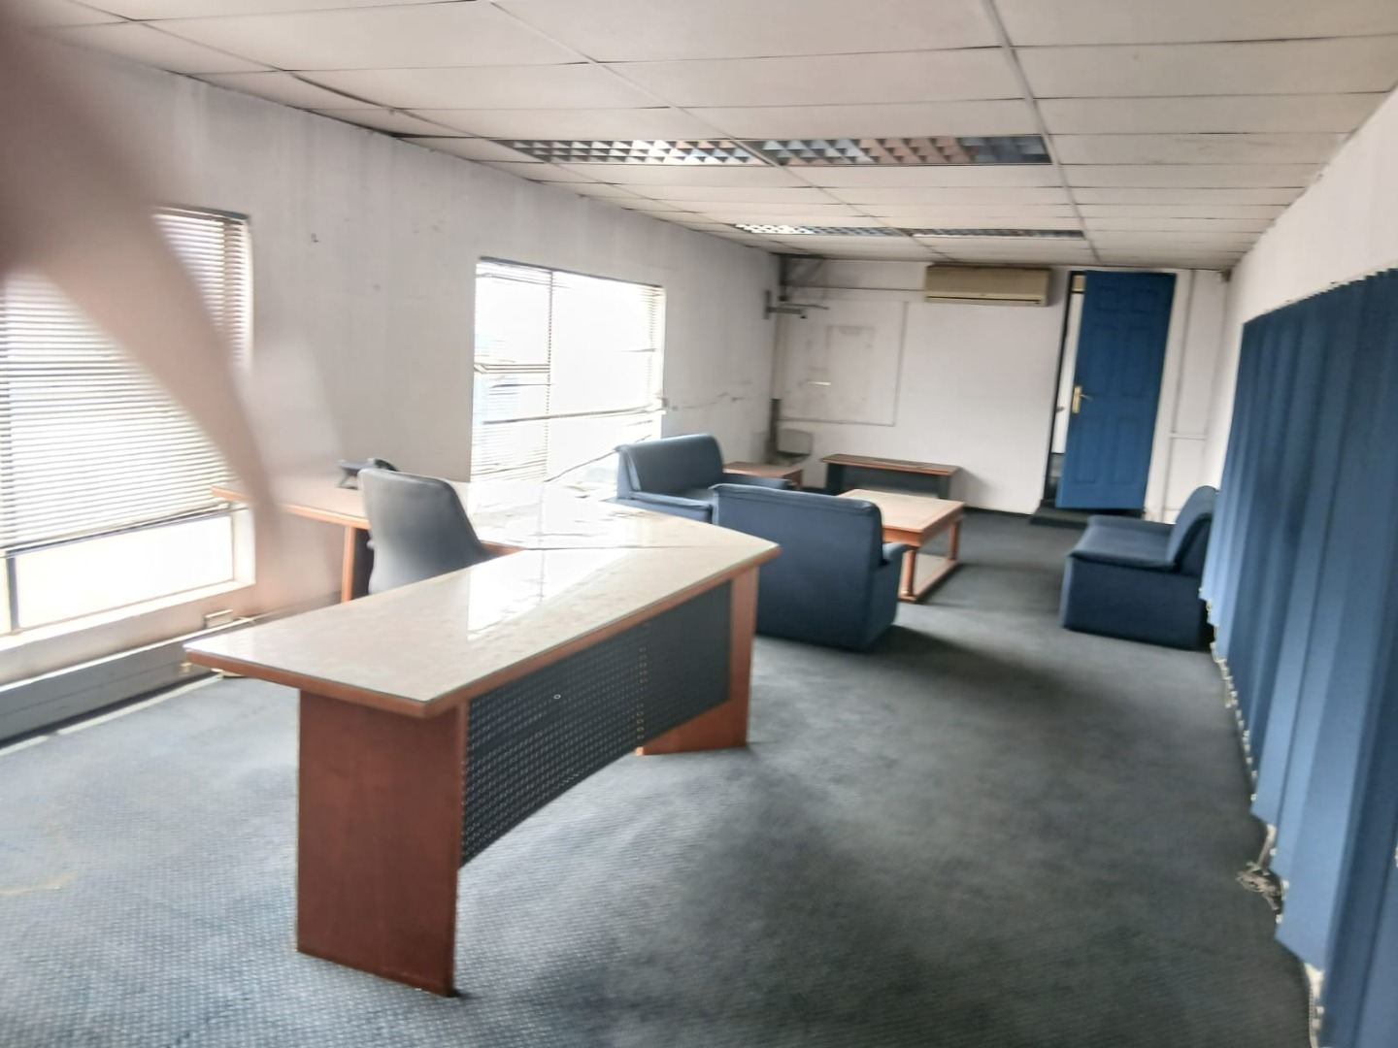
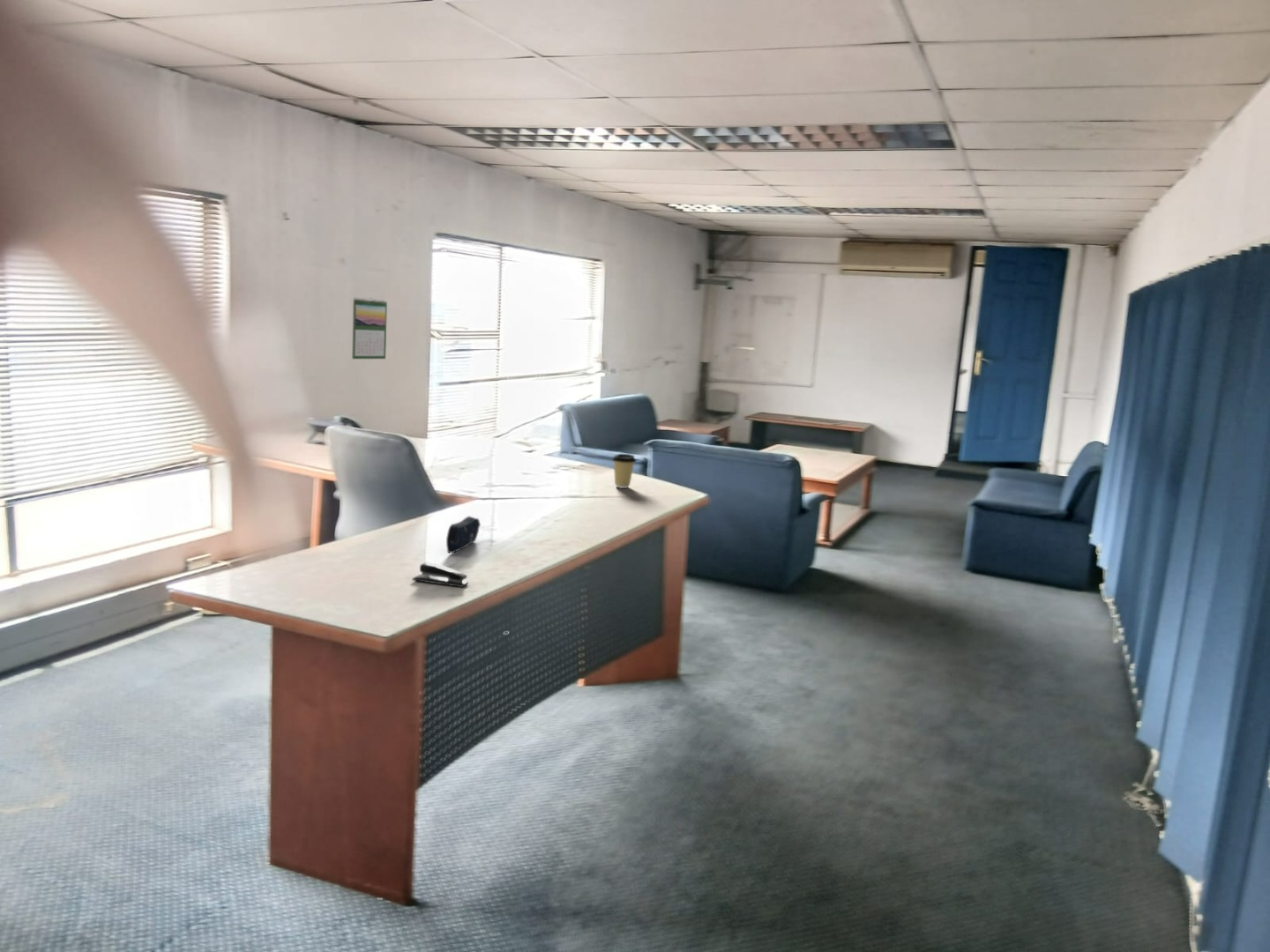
+ calendar (370, 328)
+ pencil case (463, 533)
+ coffee cup (623, 471)
+ stapler (440, 573)
